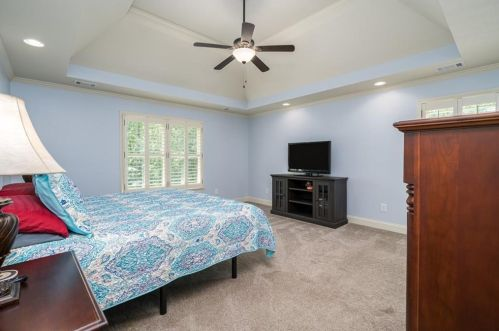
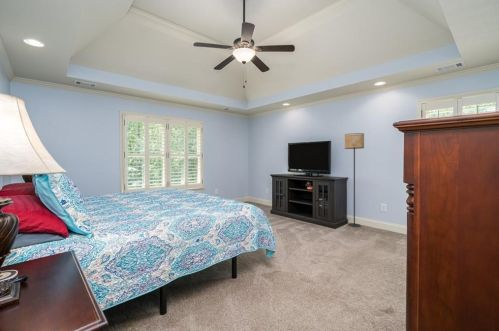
+ floor lamp (354, 179)
